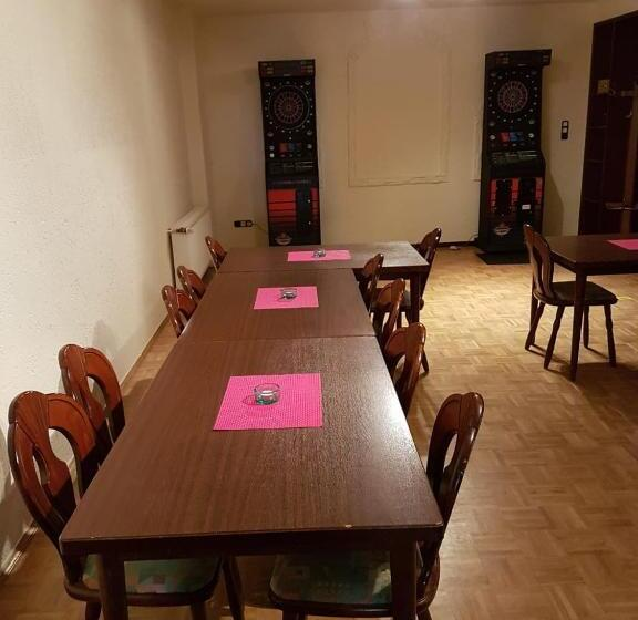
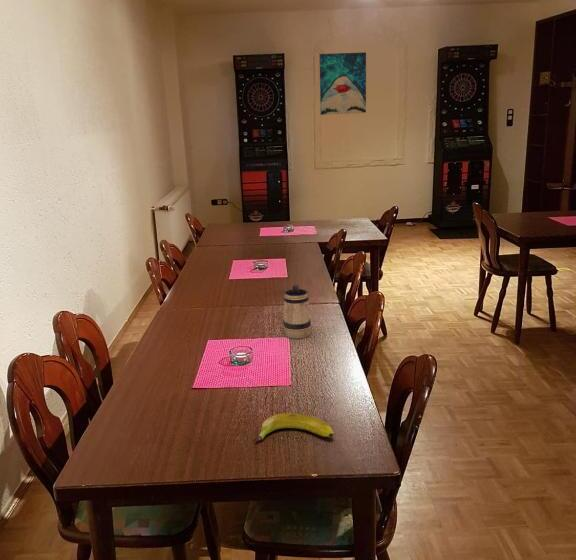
+ banana (294, 426)
+ beer mug (296, 311)
+ wall art (342, 84)
